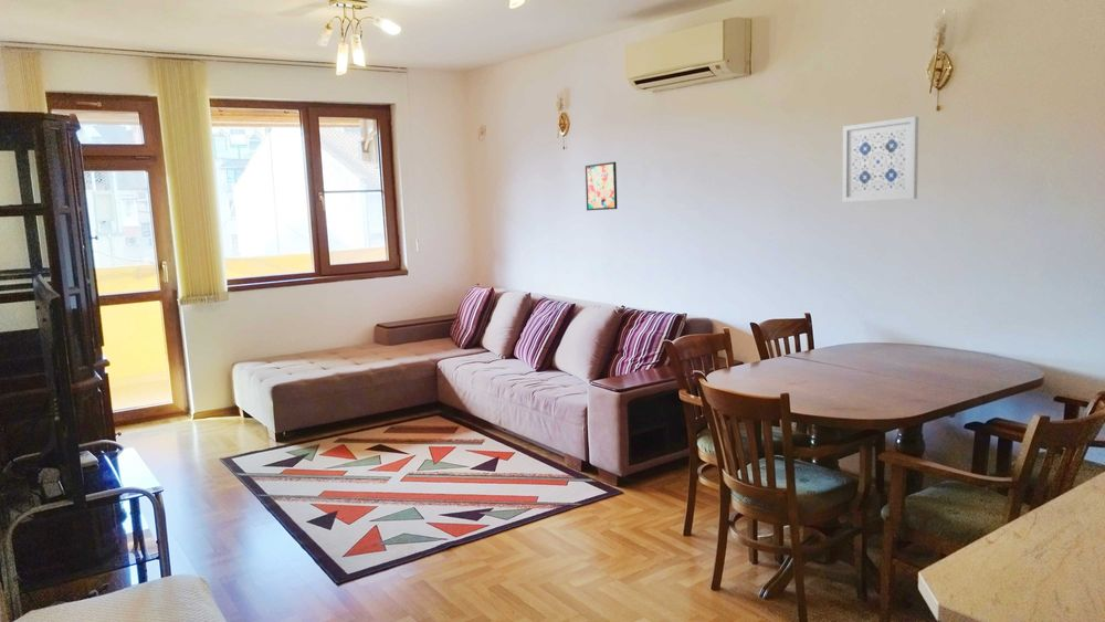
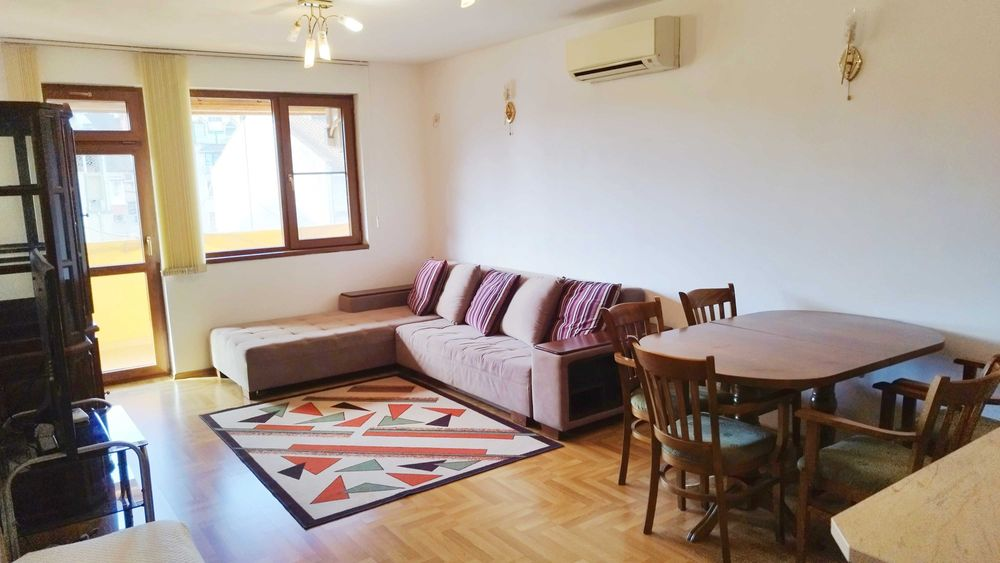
- wall art (878, 161)
- wall art (600, 187)
